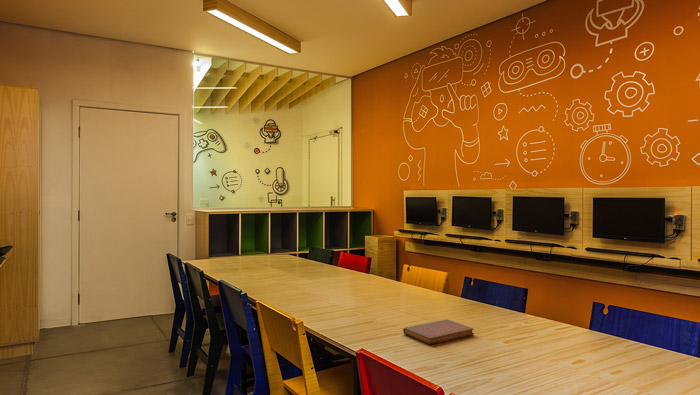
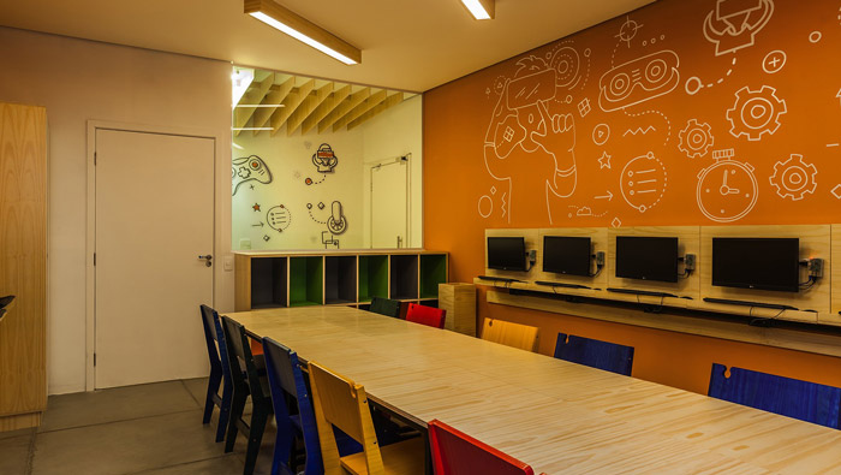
- notebook (438, 330)
